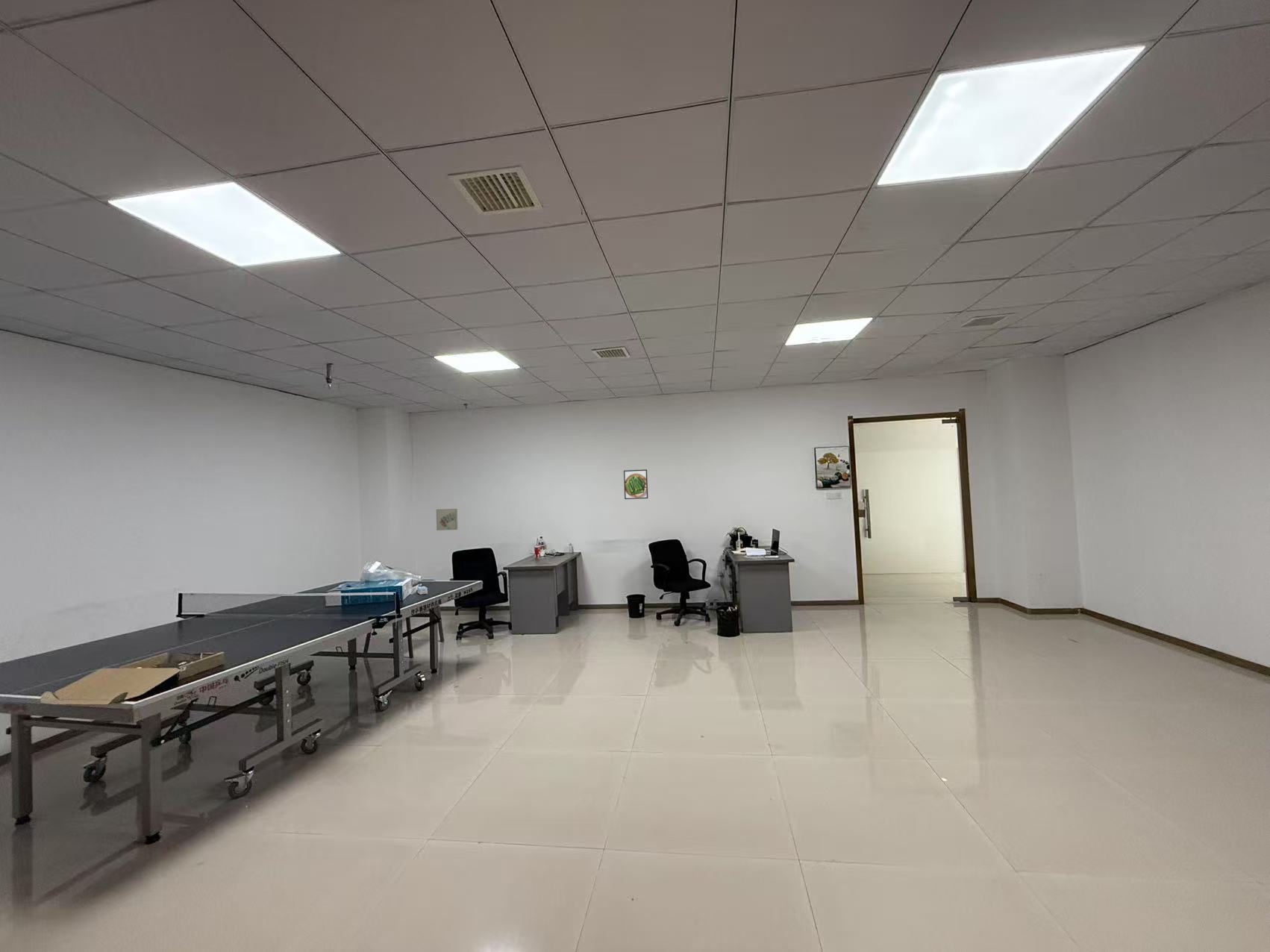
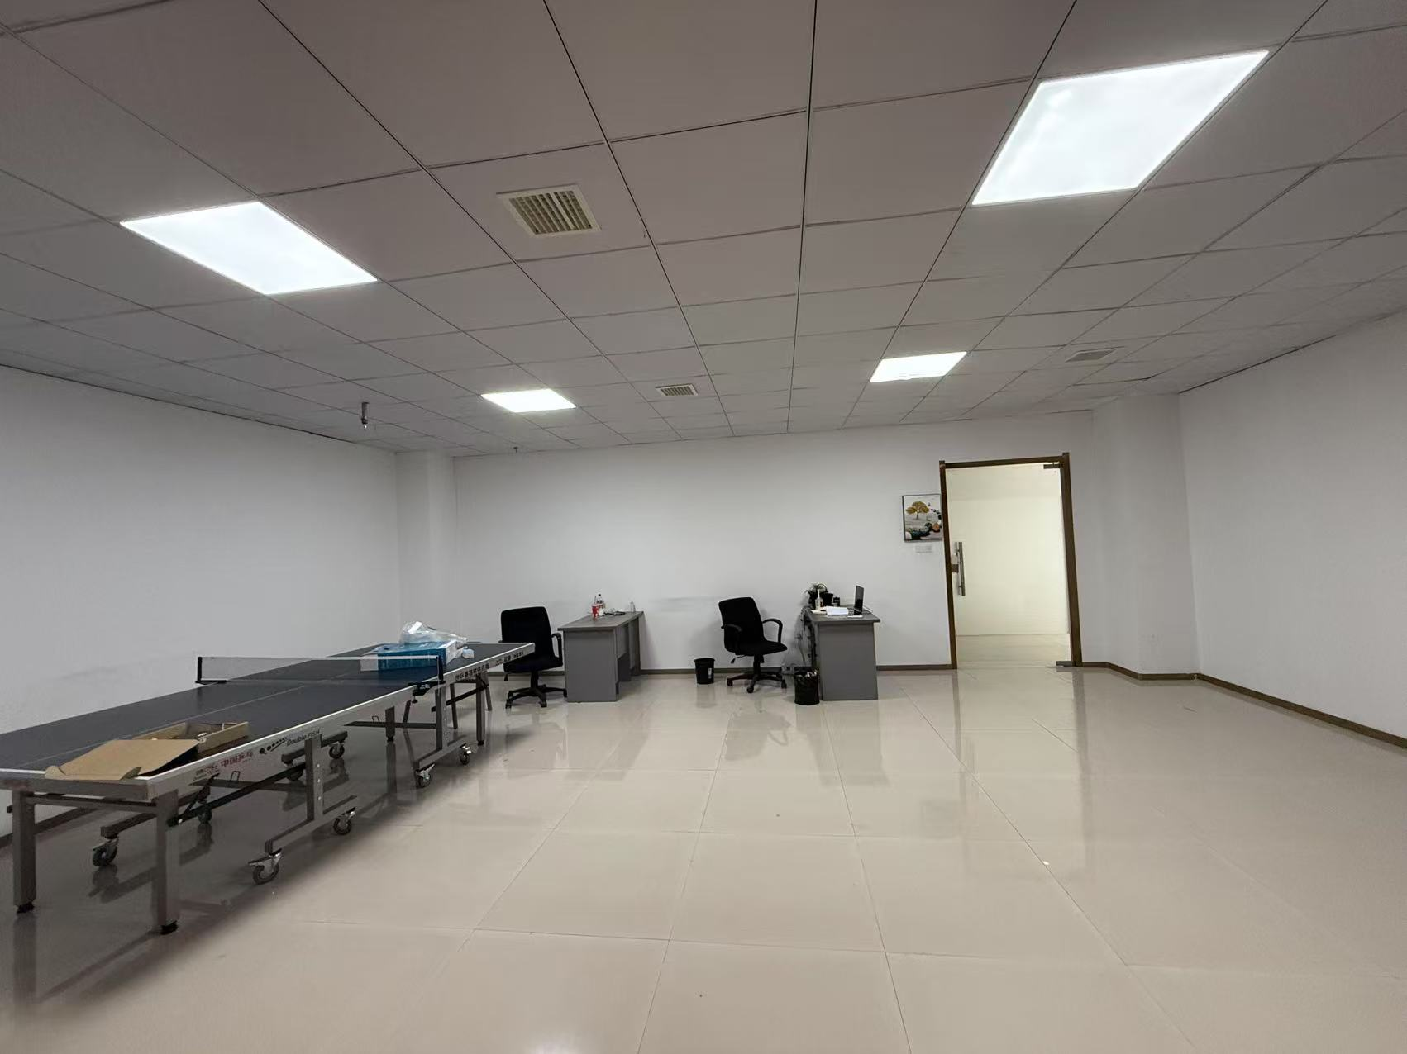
- wall art (446, 519)
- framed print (636, 484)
